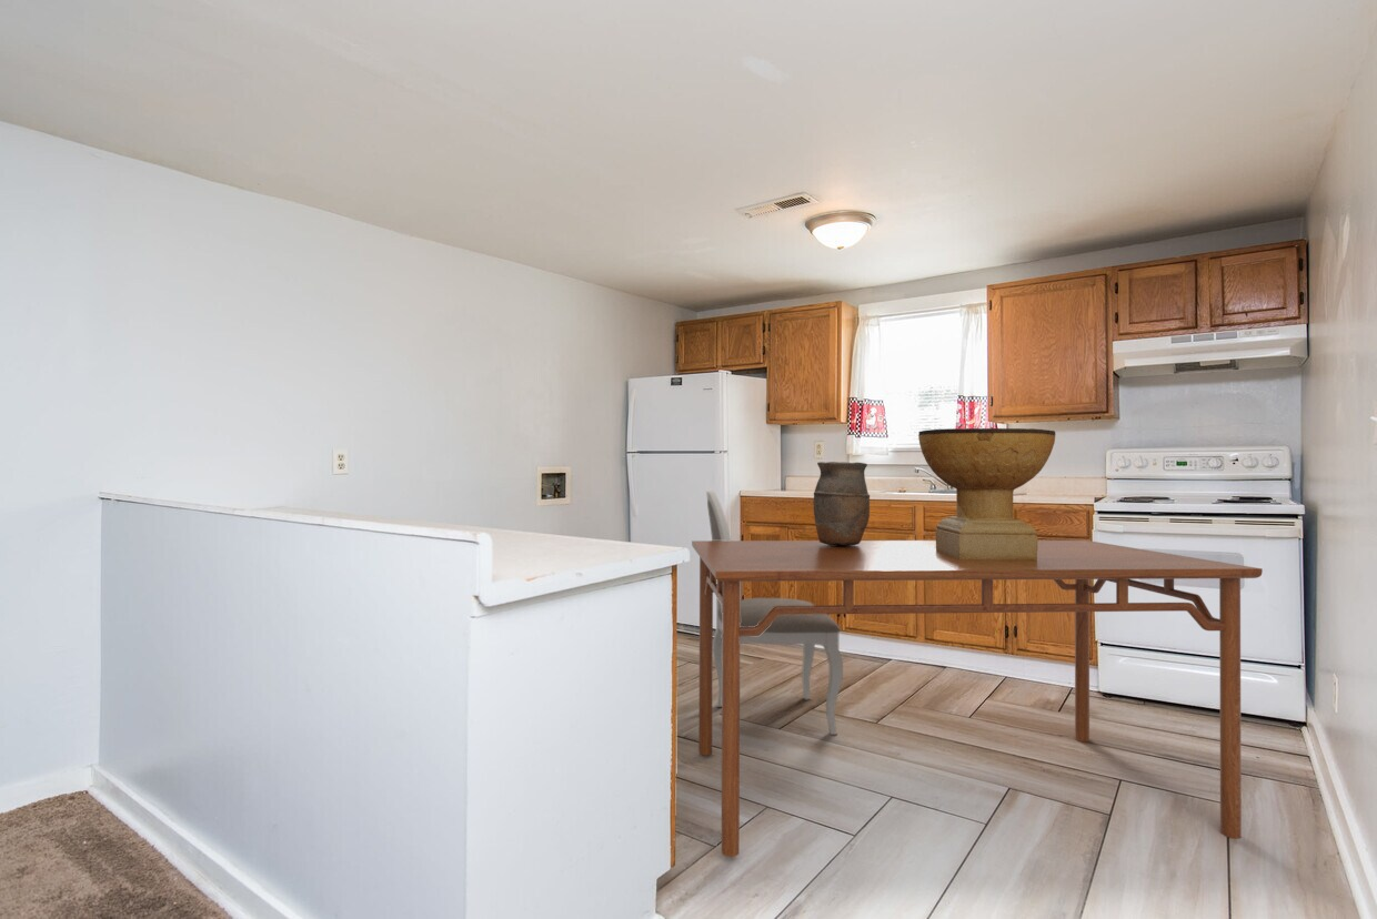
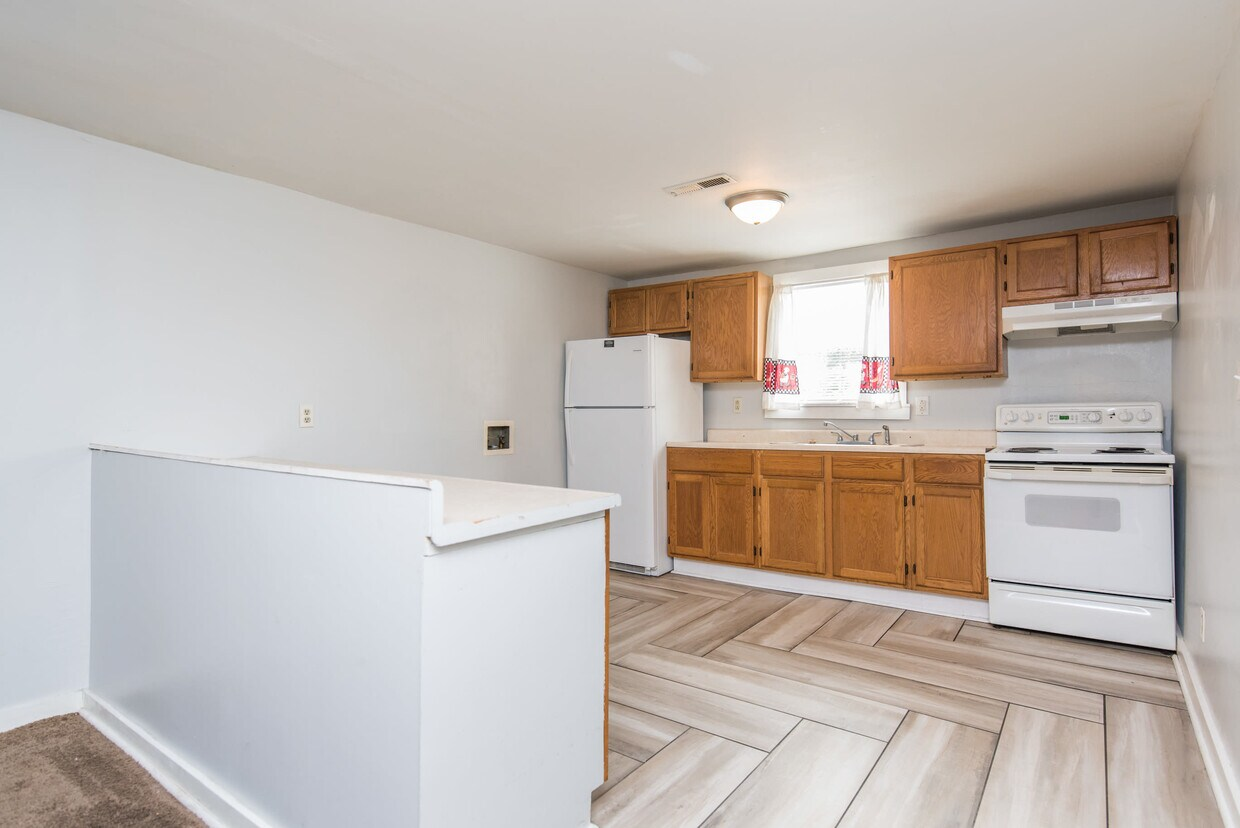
- dining chair (766, 604)
- dining table (931, 613)
- decorative bowl (984, 492)
- vase (841, 503)
